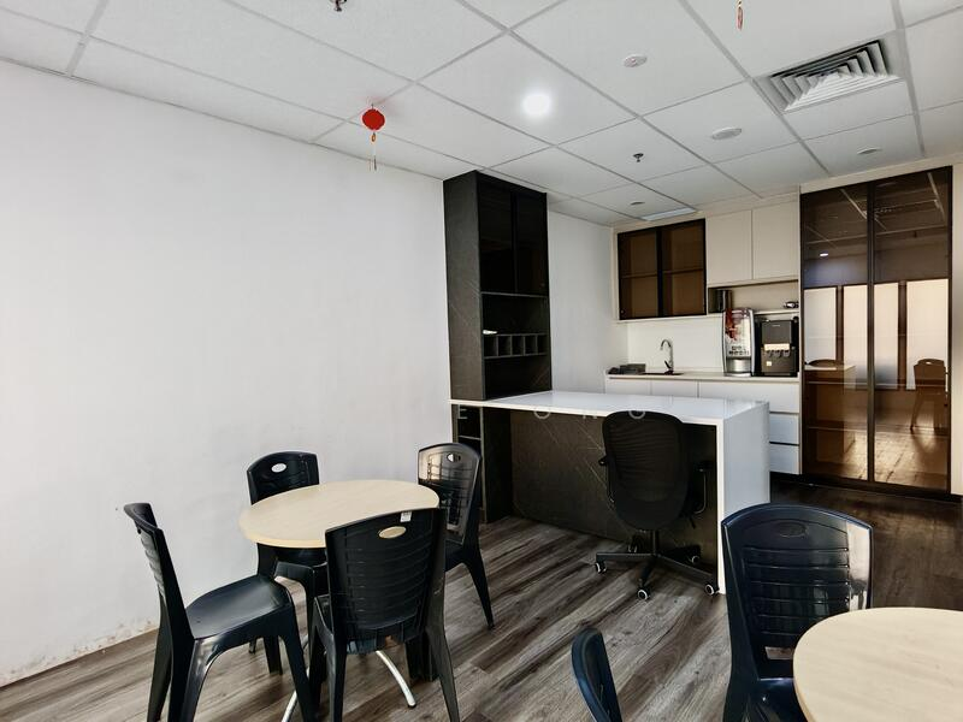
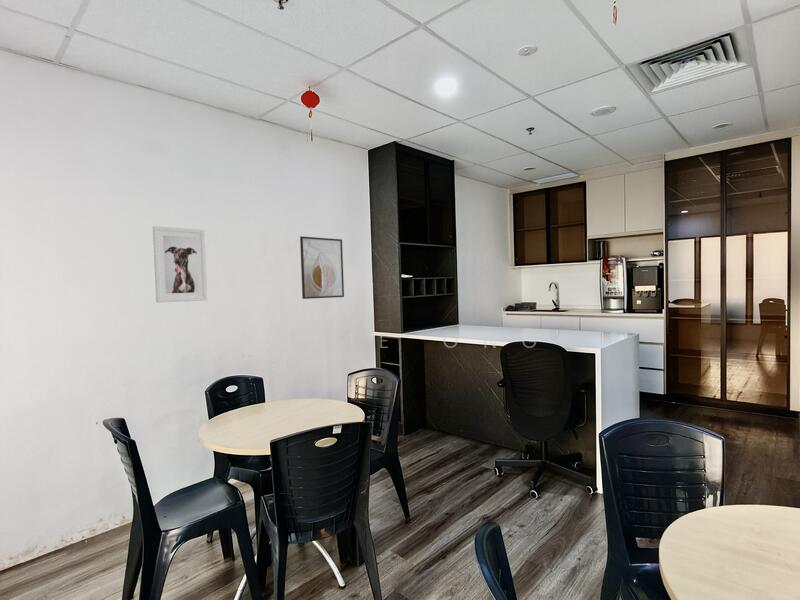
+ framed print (181, 264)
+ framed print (323, 268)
